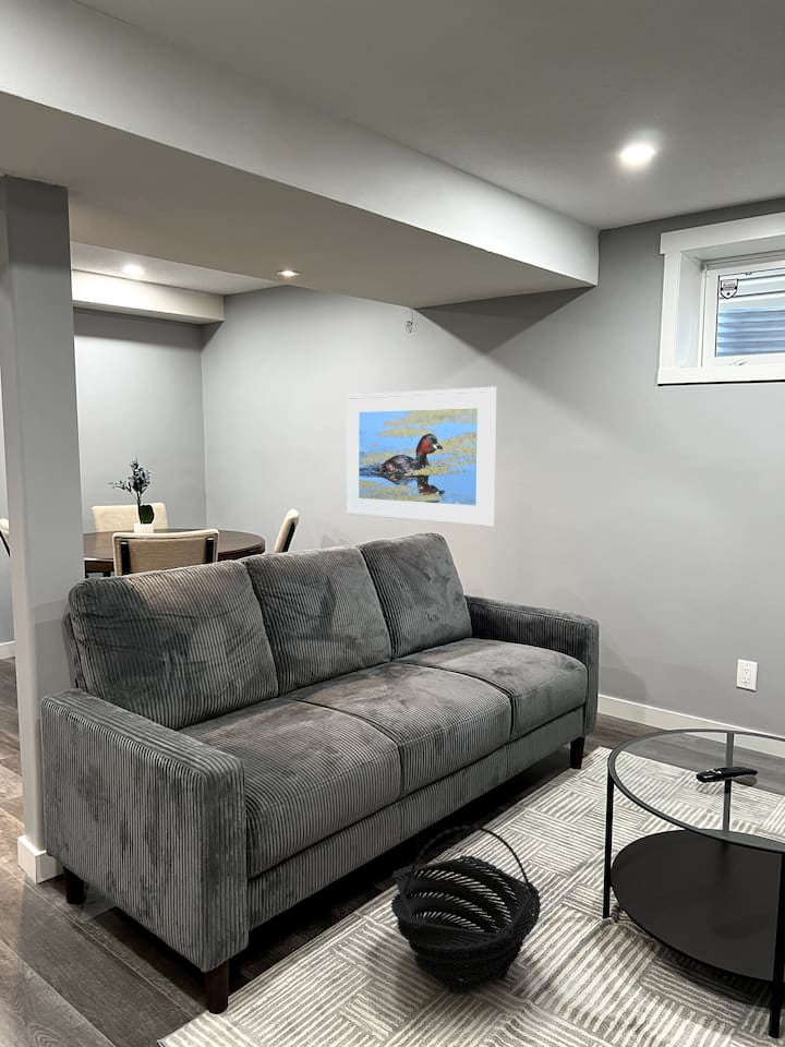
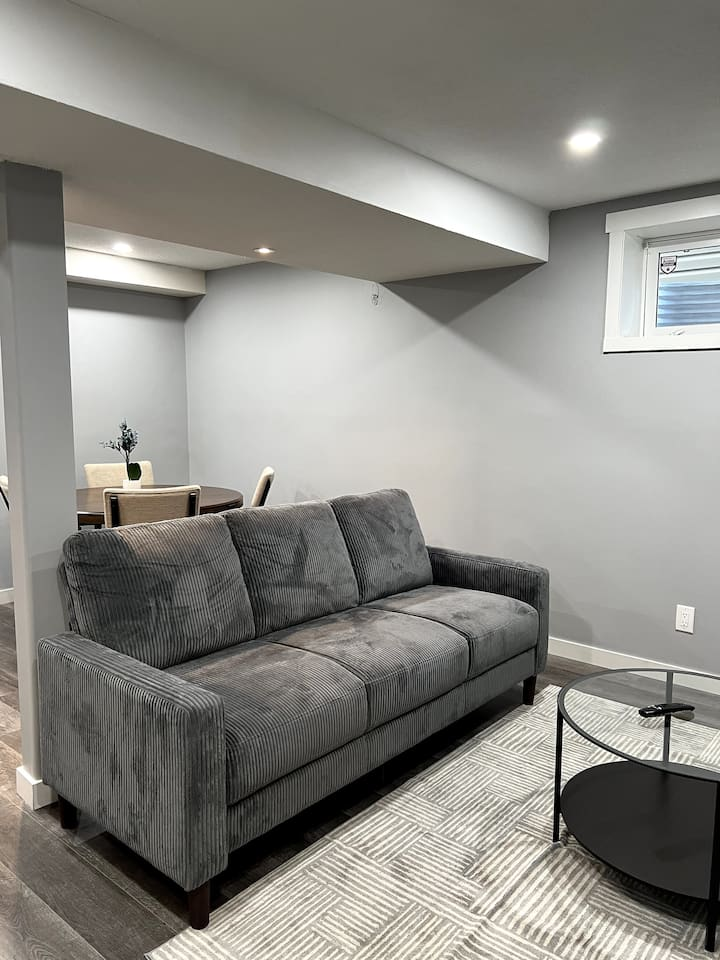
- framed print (414, 456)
- basket (463, 894)
